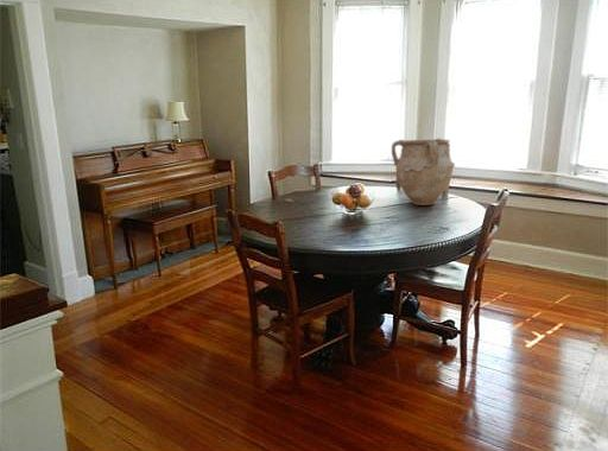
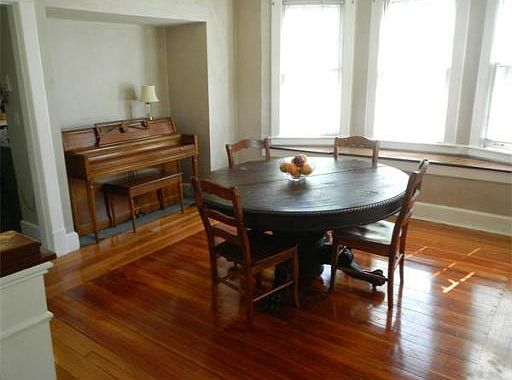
- vase (424, 171)
